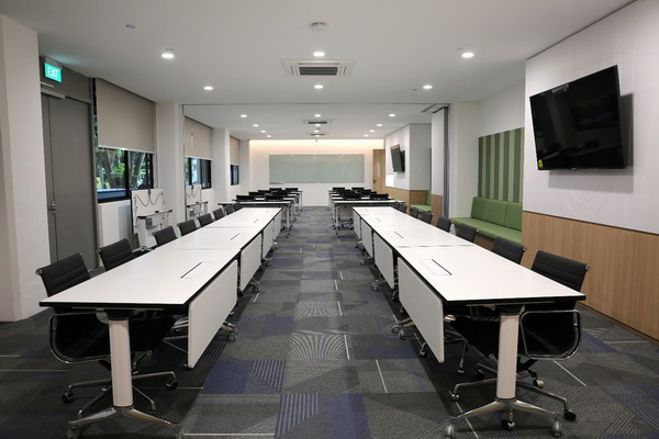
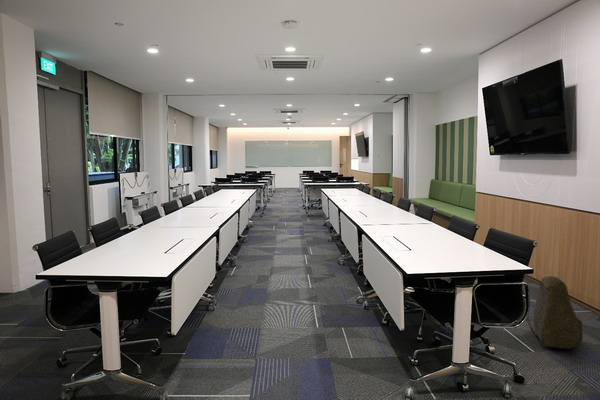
+ backpack (547, 309)
